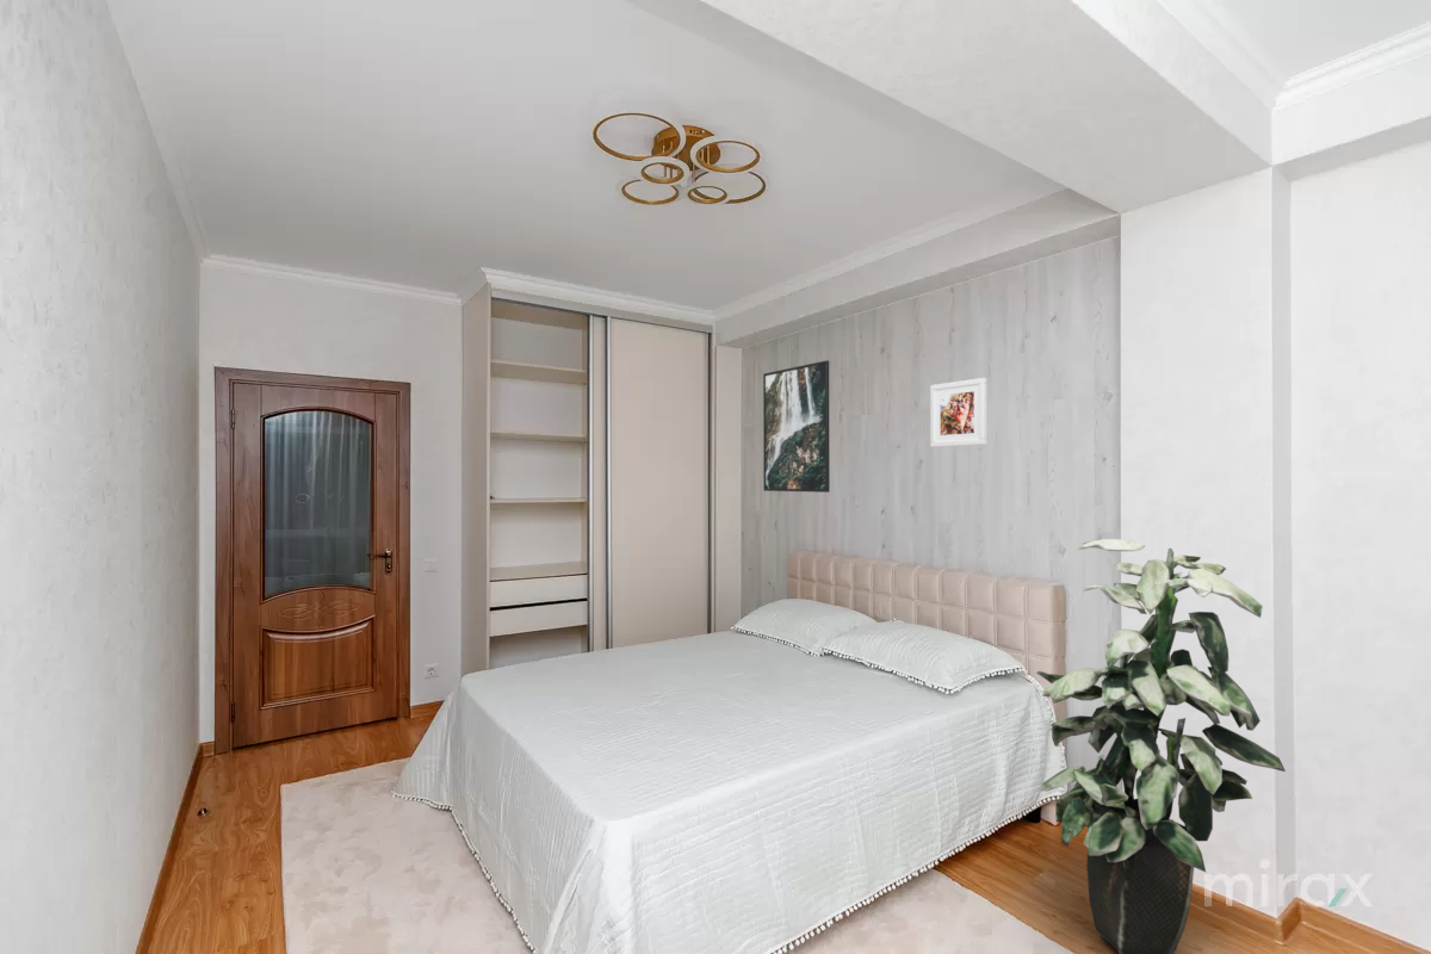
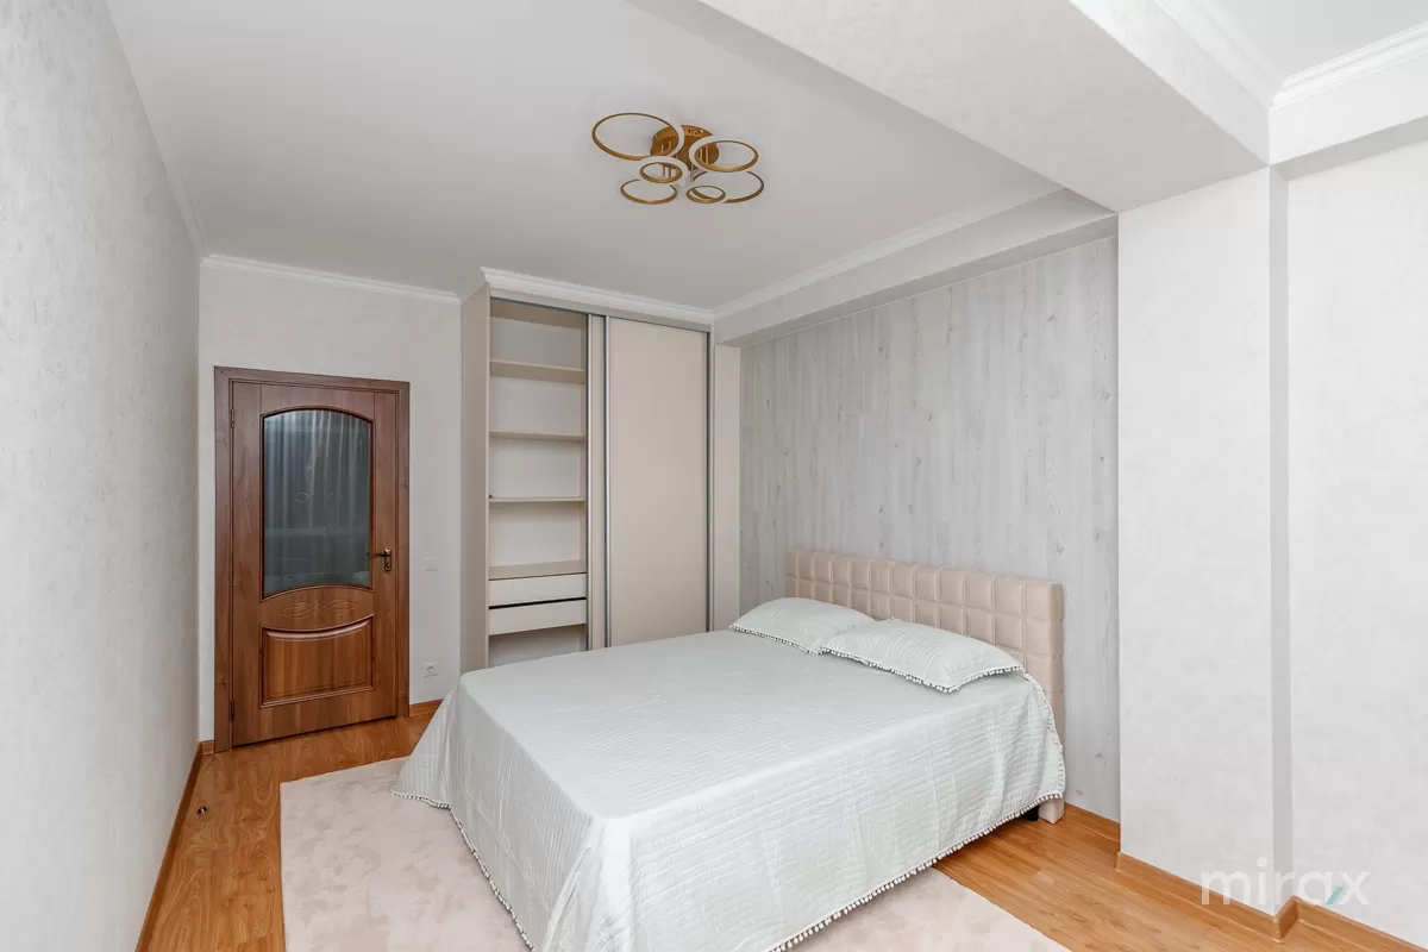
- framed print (956, 414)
- indoor plant (1139, 737)
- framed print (794, 429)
